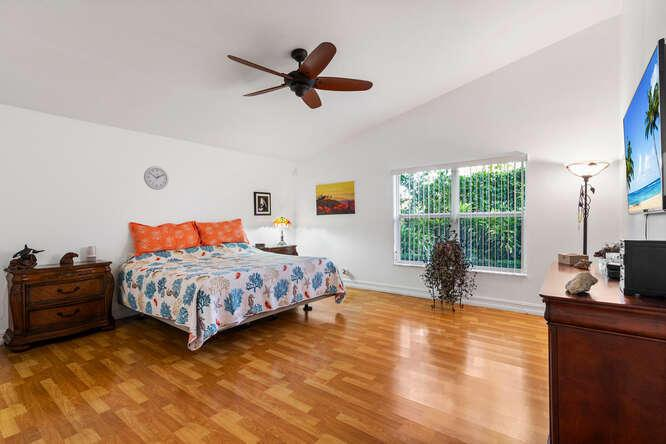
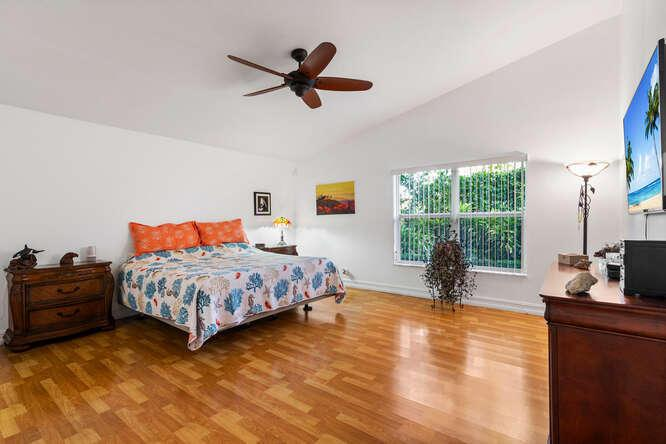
- wall clock (156, 178)
